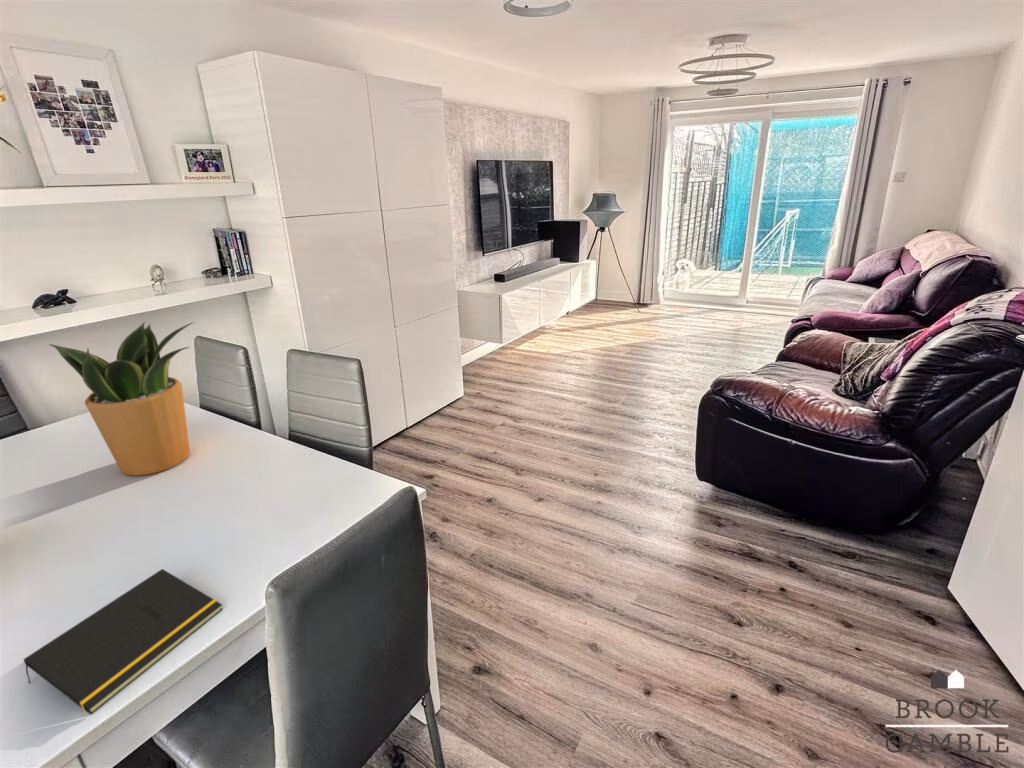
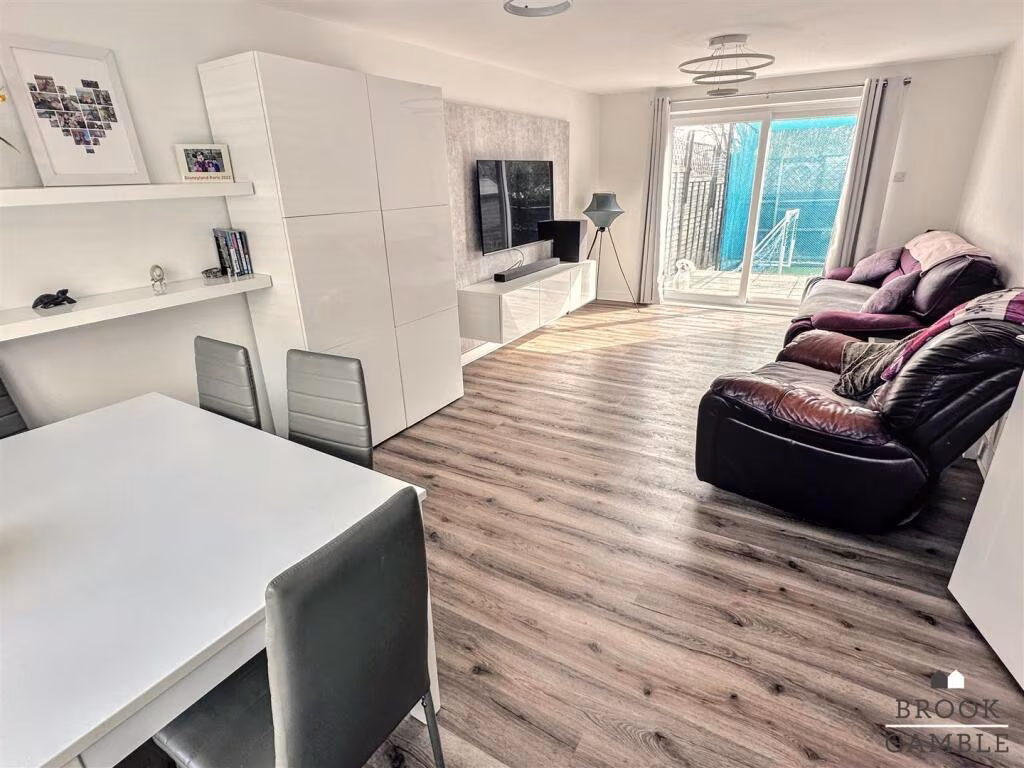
- notepad (131, 632)
- potted plant (138, 397)
